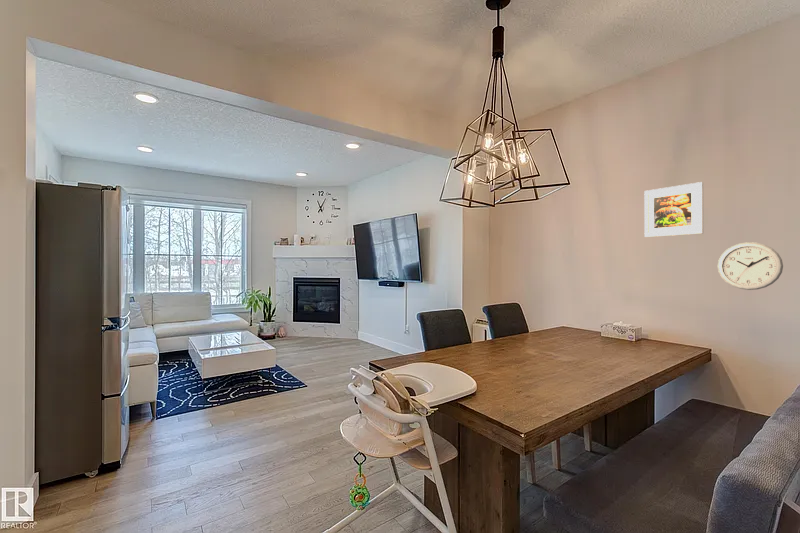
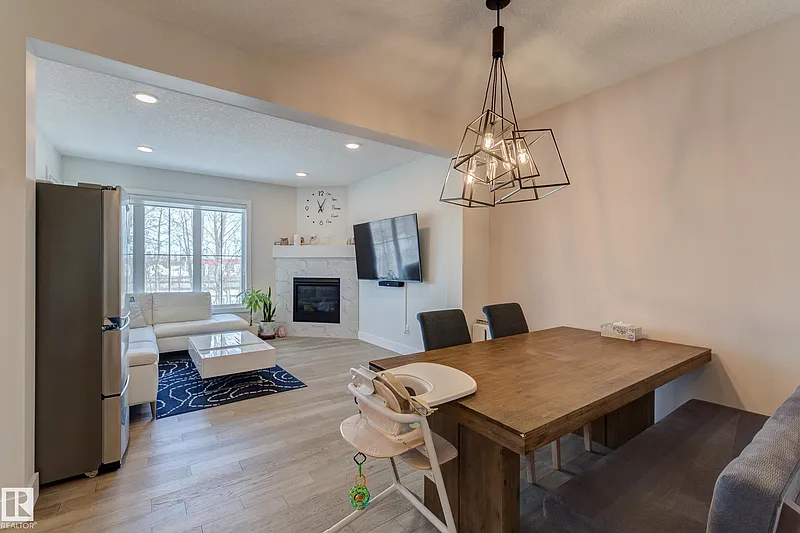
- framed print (672, 211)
- wall clock (748, 266)
